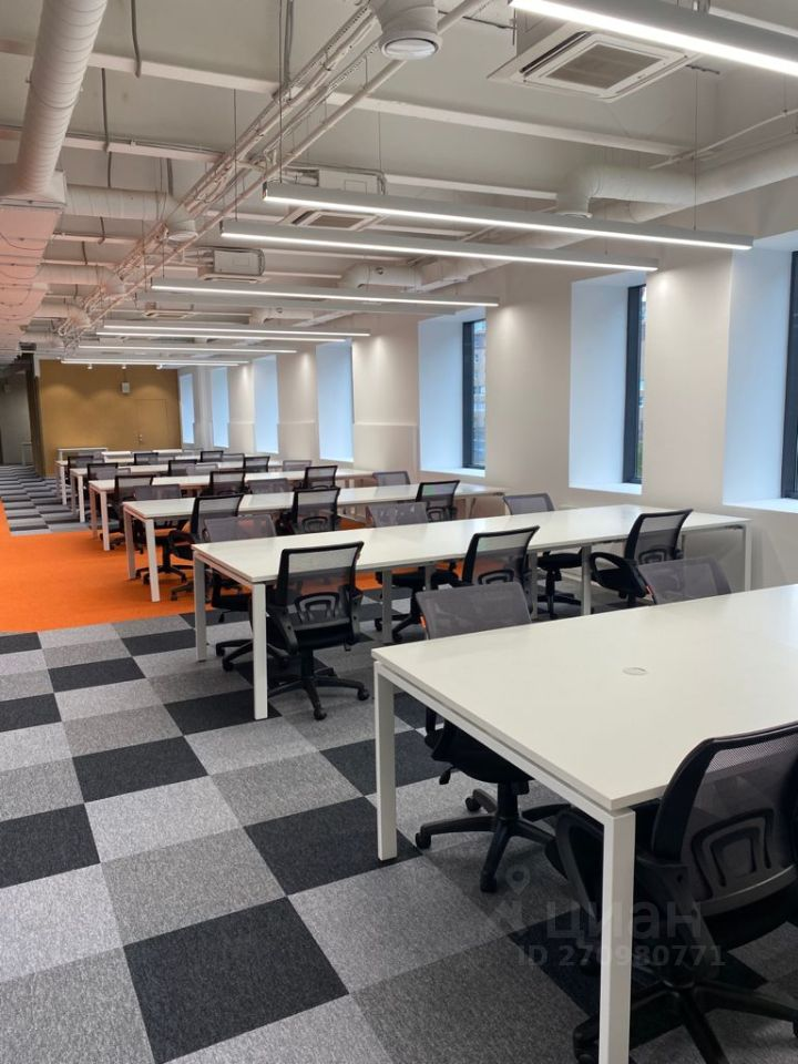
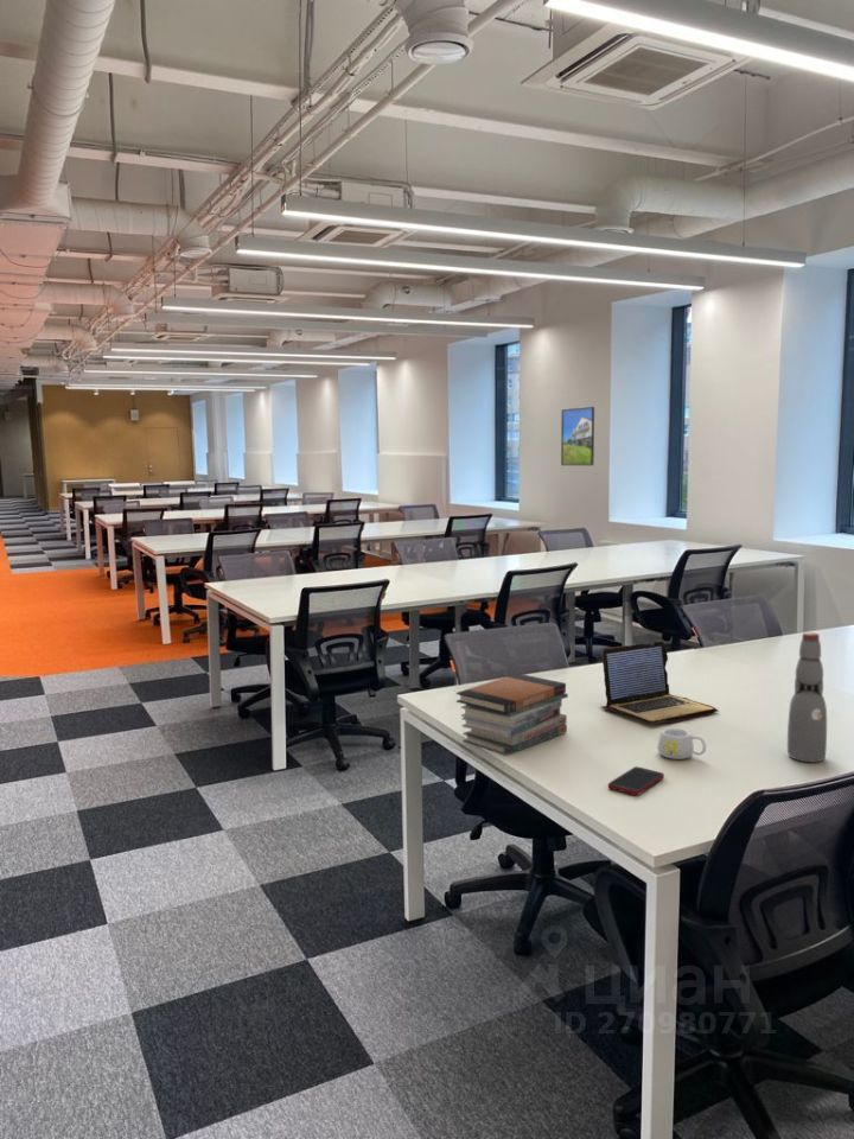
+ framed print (576, 437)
+ mug (681, 744)
+ cell phone (636, 781)
+ bottle (809, 695)
+ laptop (659, 680)
+ book stack (512, 712)
